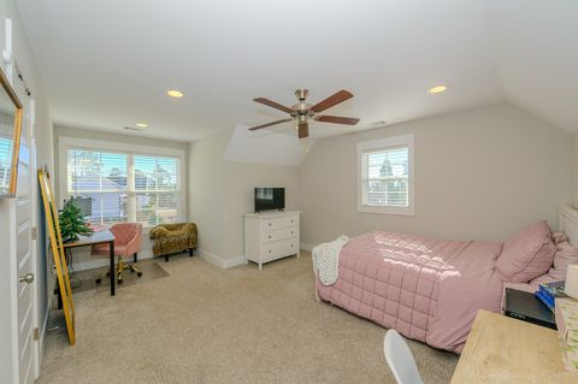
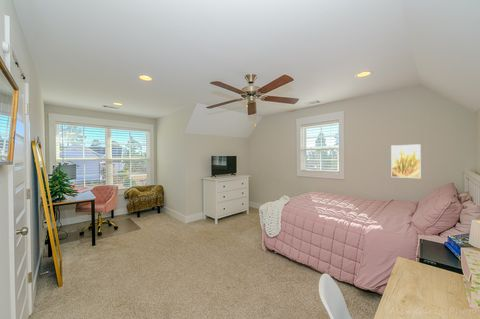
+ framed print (405, 161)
